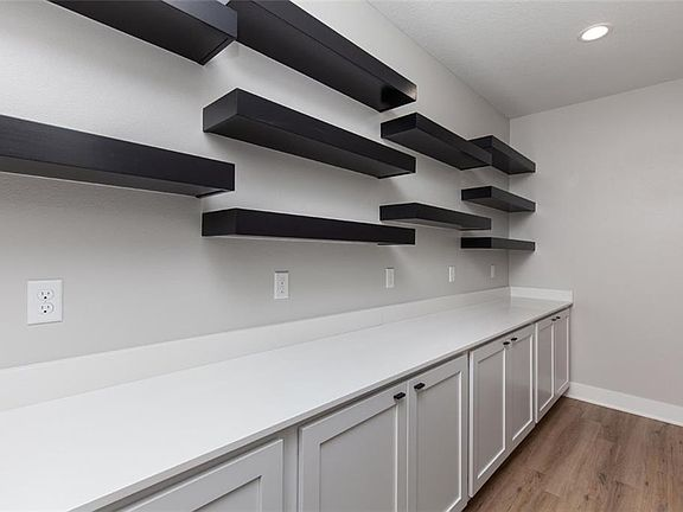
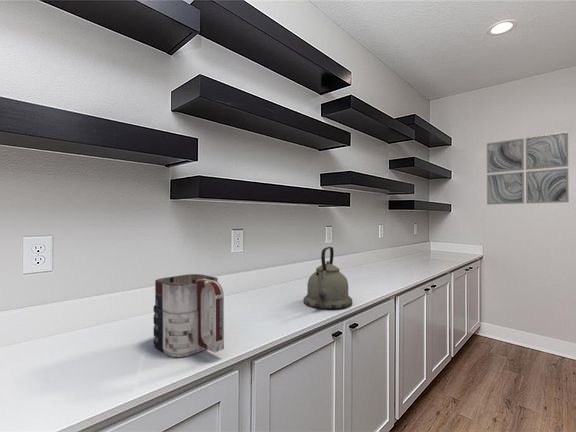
+ mug (194, 312)
+ kettle (328, 275)
+ wall art (523, 169)
